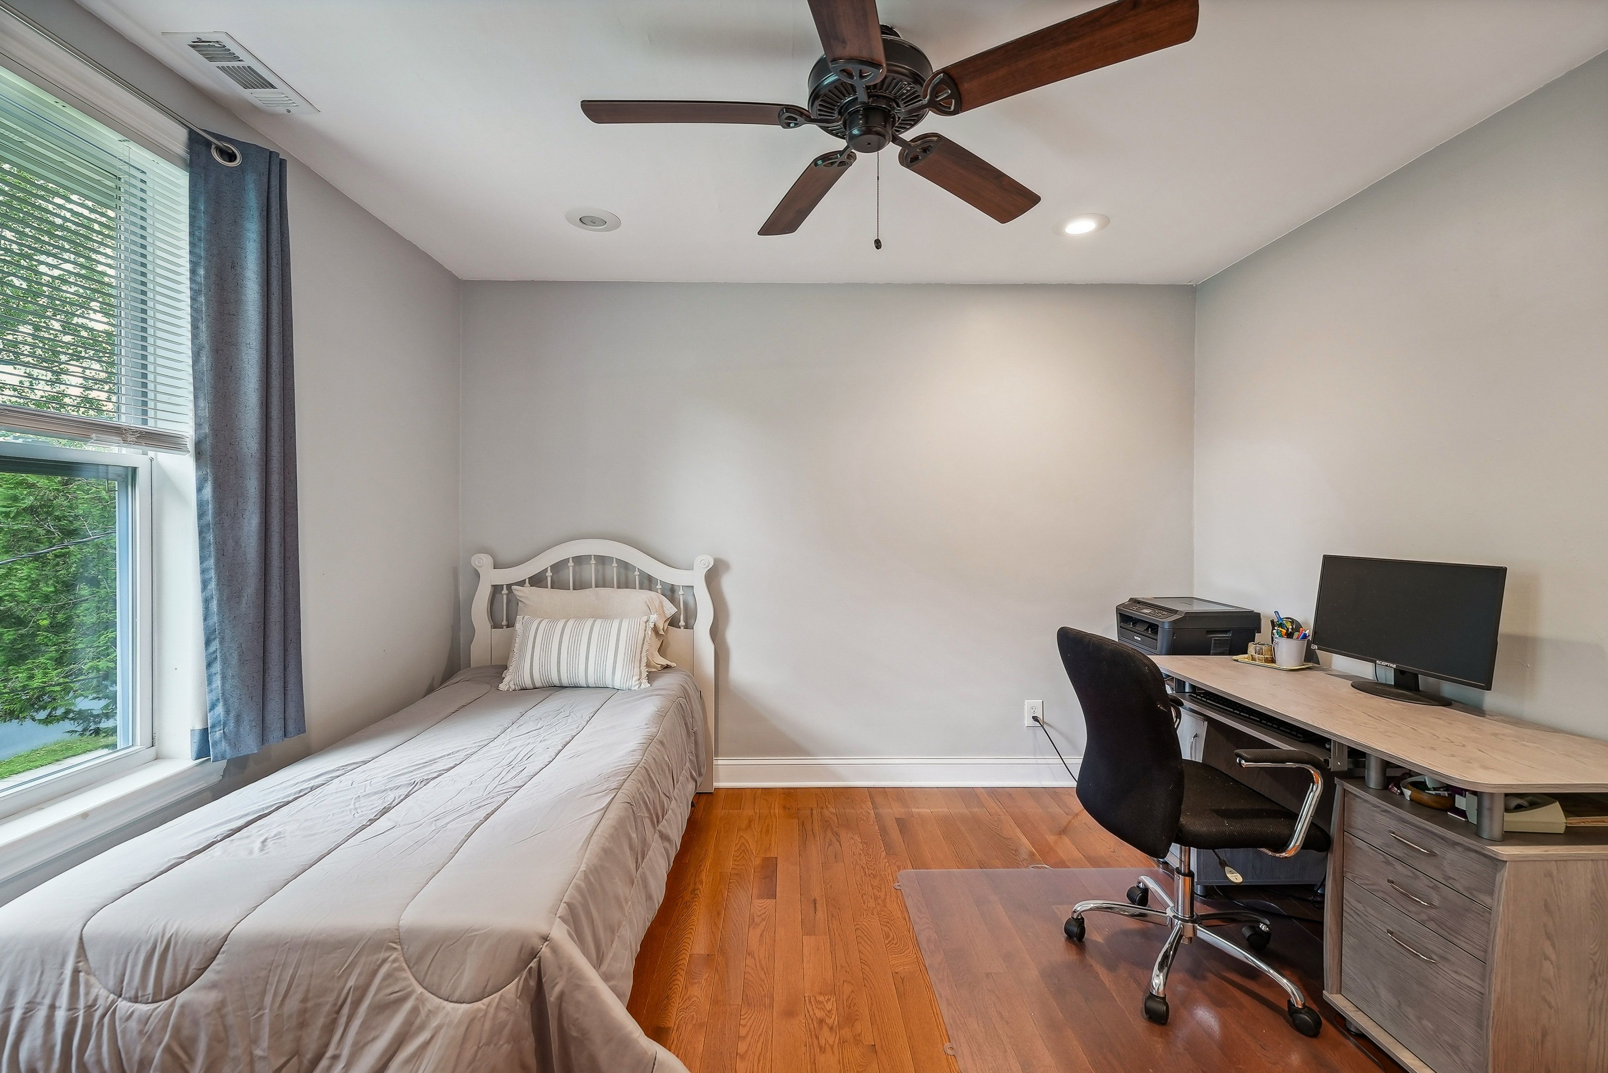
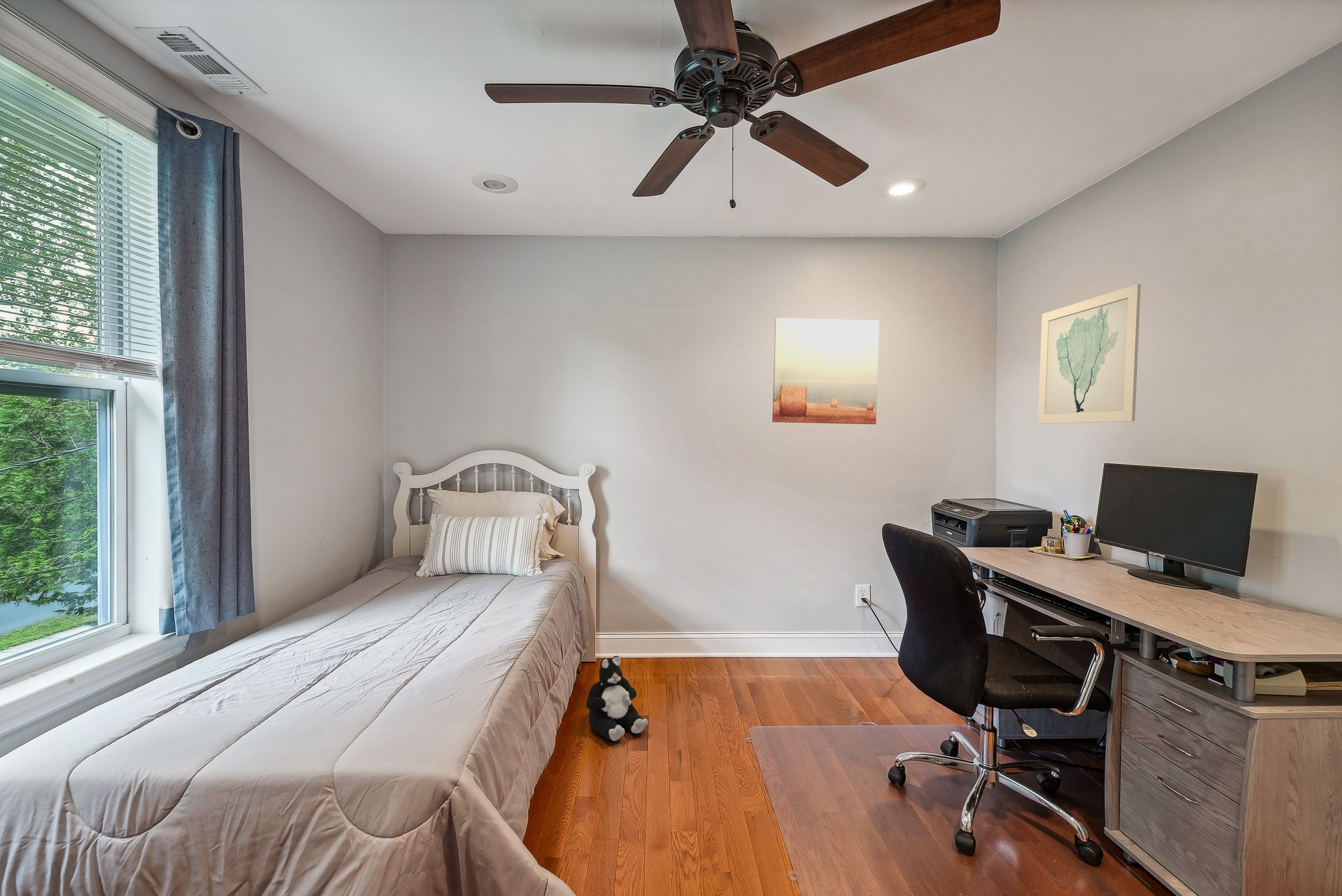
+ wall art (1083, 362)
+ wall art (825, 371)
+ plush toy (614, 695)
